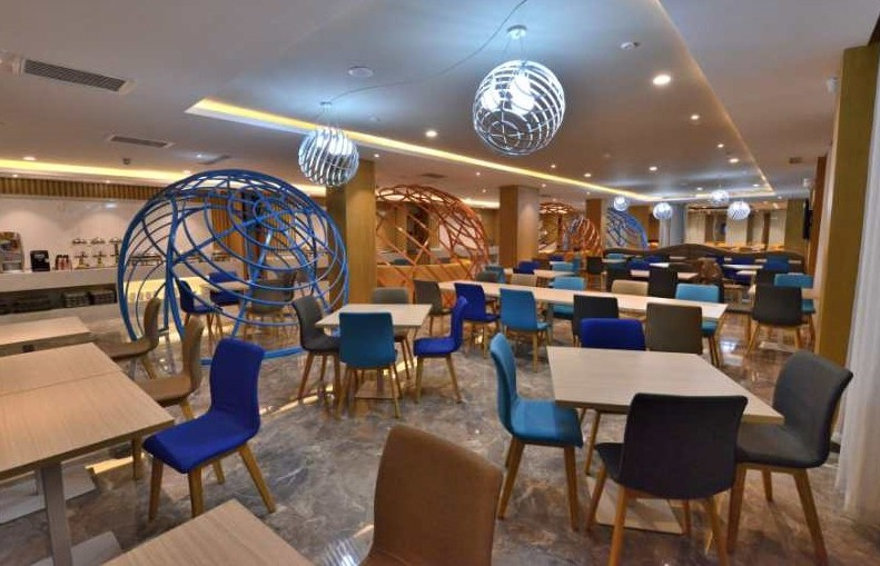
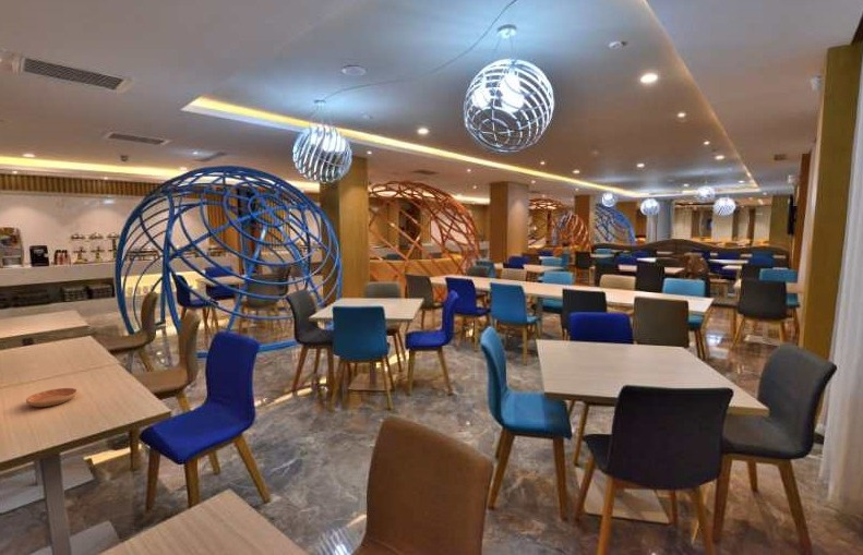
+ saucer (52, 397)
